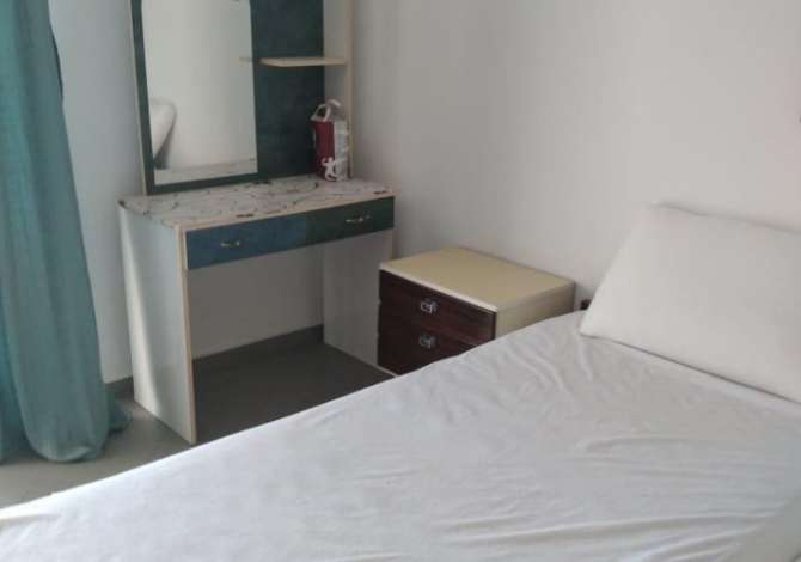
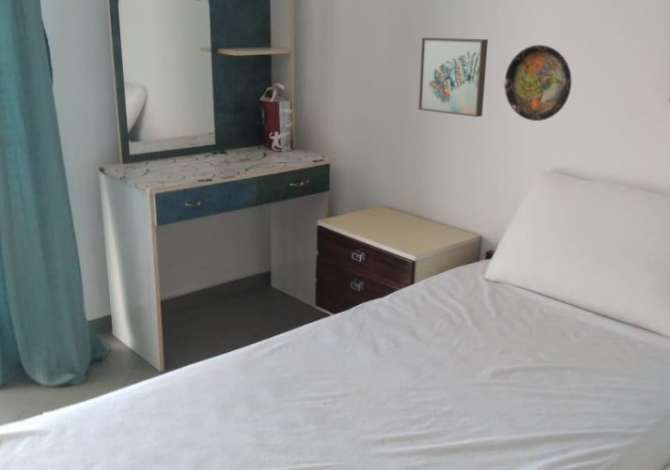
+ decorative plate (538, 83)
+ wall art (451, 76)
